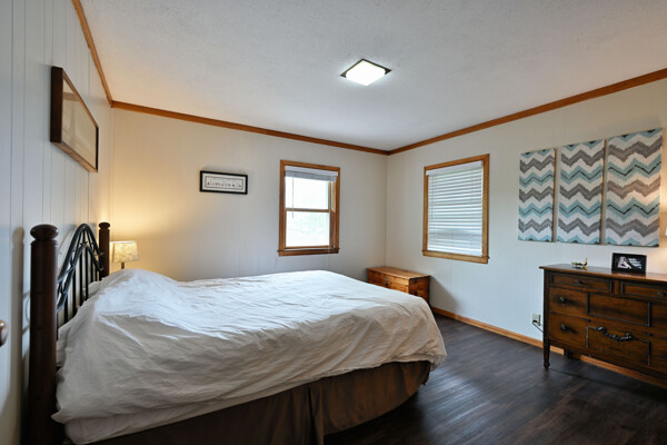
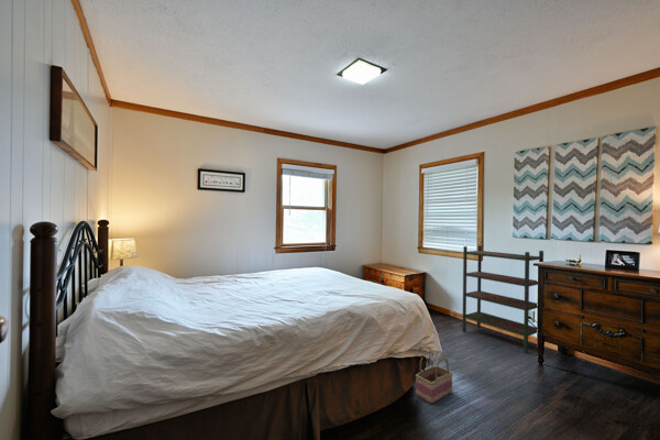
+ basket (433, 374)
+ bookshelf (499, 295)
